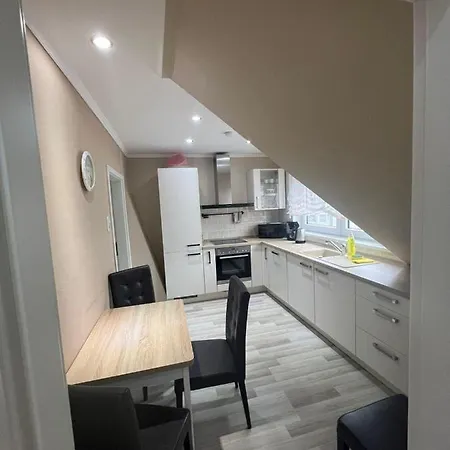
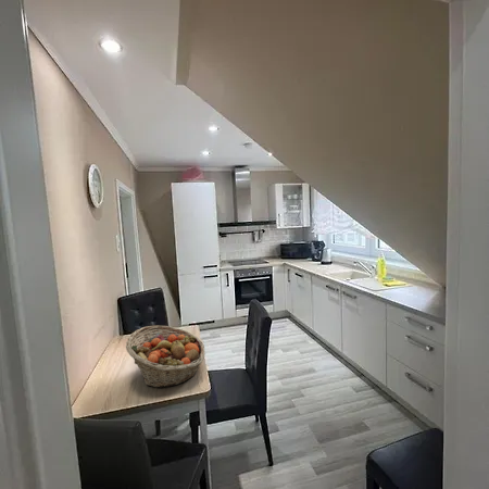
+ fruit basket (167, 352)
